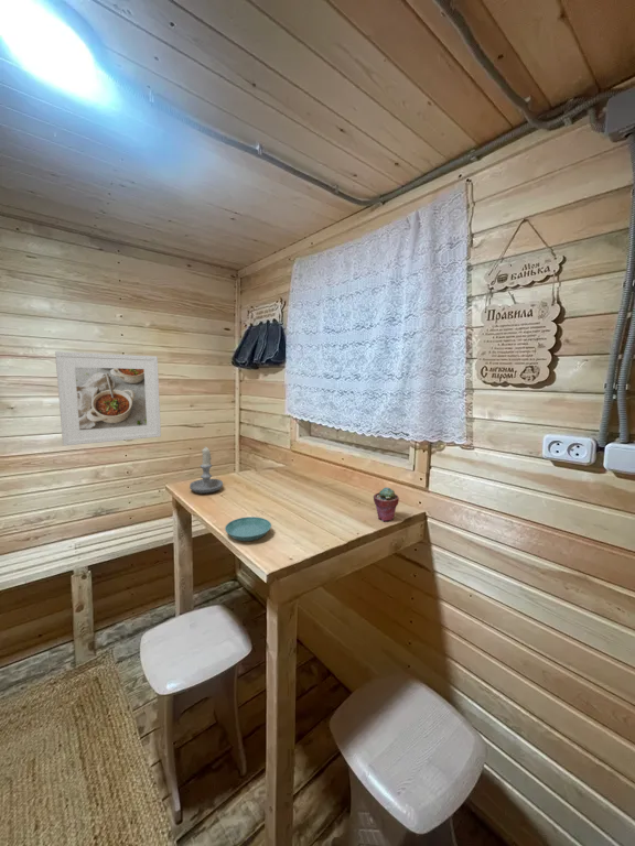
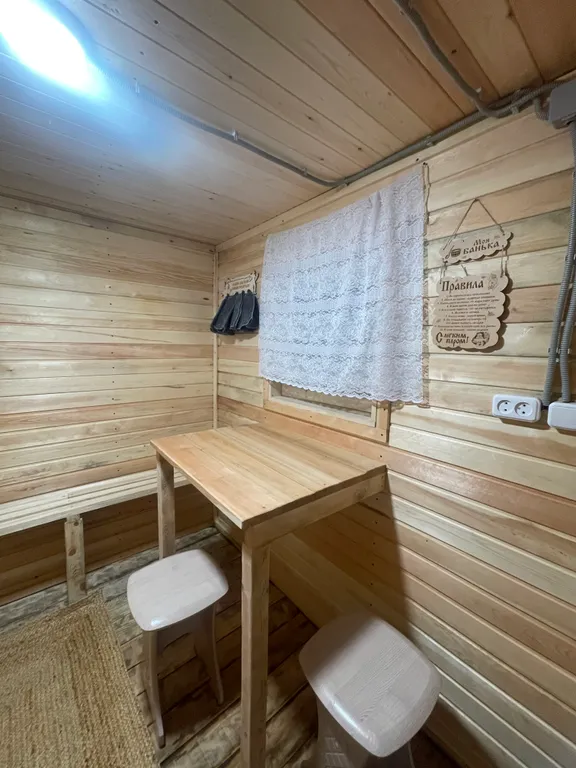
- potted succulent (386, 502)
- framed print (112, 398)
- saucer (248, 530)
- candle (205, 468)
